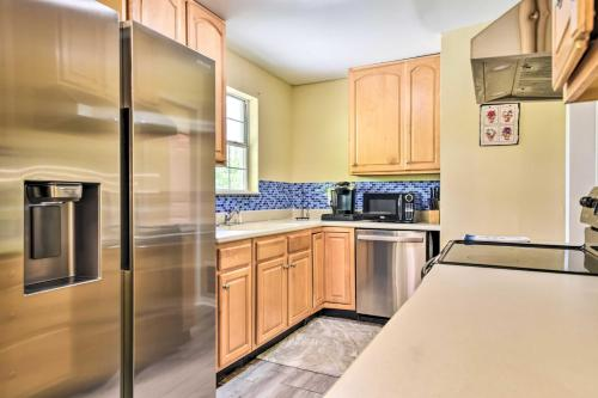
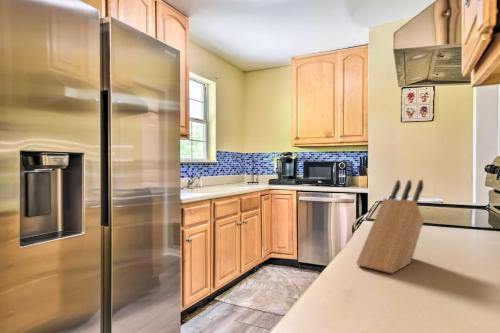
+ knife block (394, 220)
